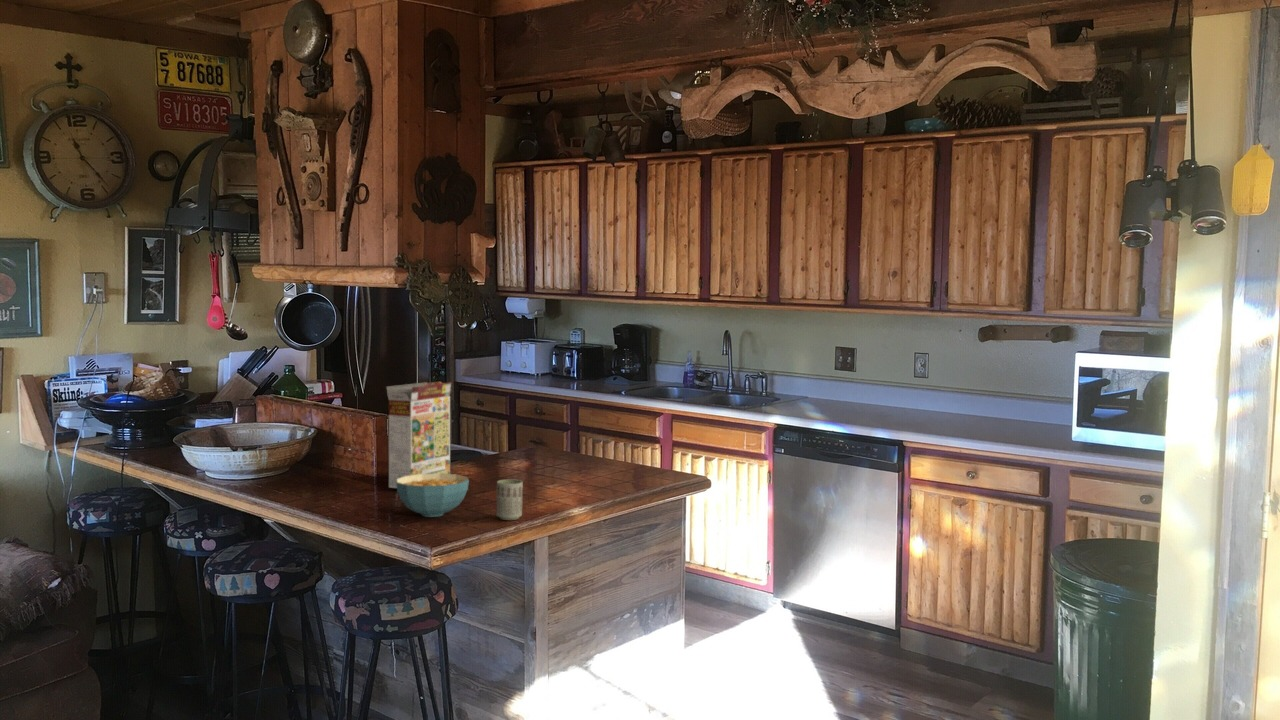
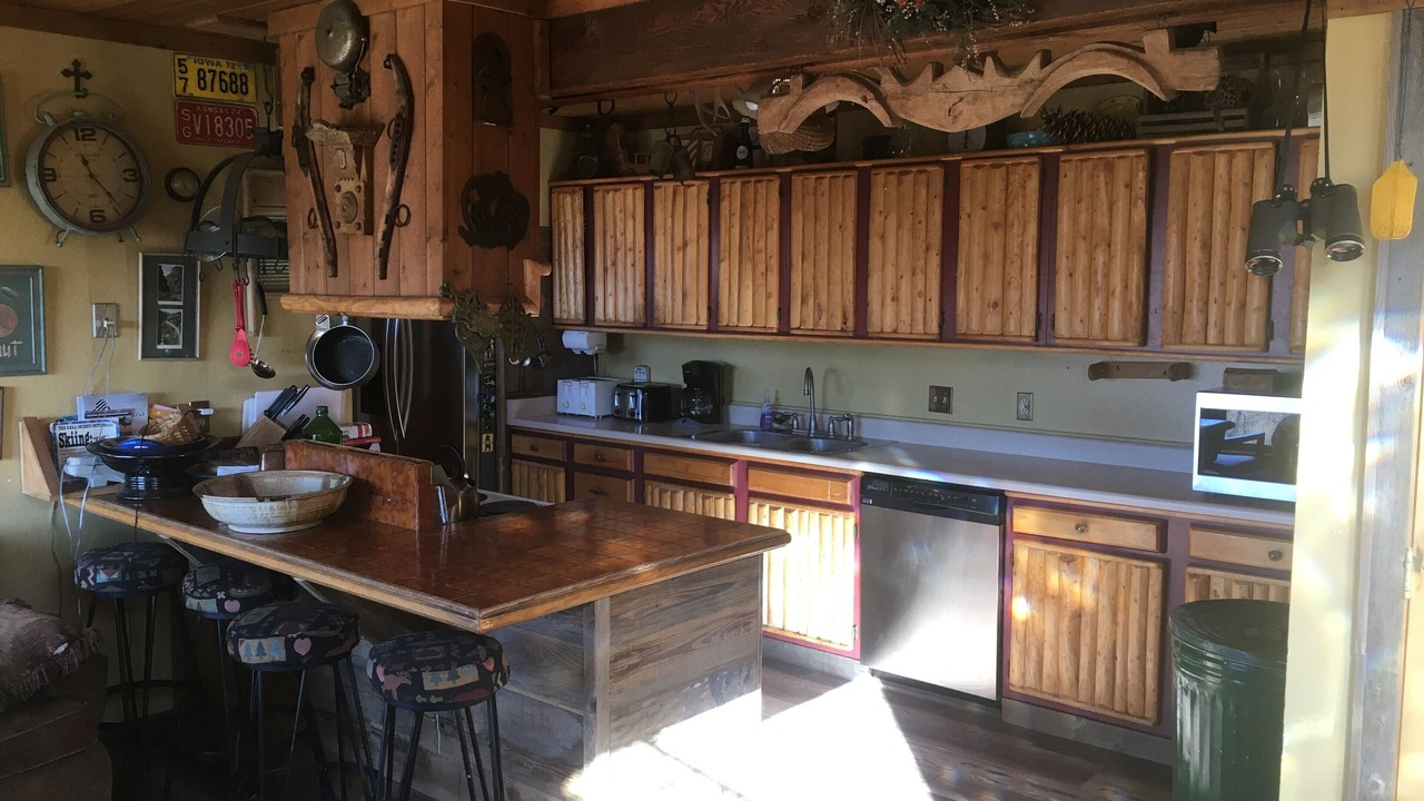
- cereal box (420, 432)
- cereal bowl (432, 497)
- cup (509, 499)
